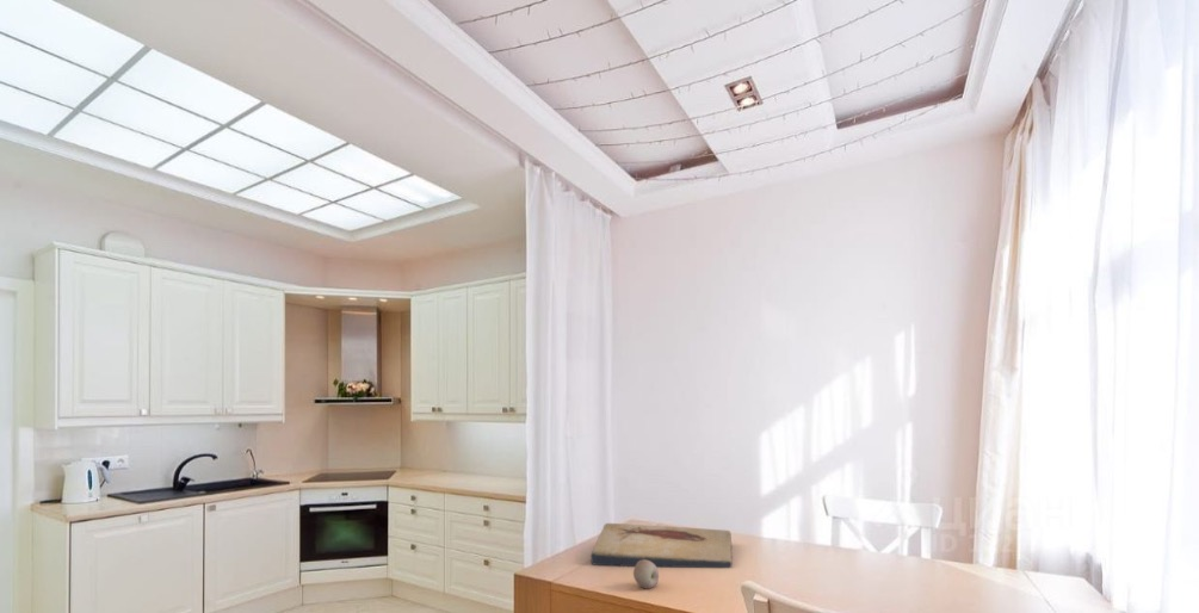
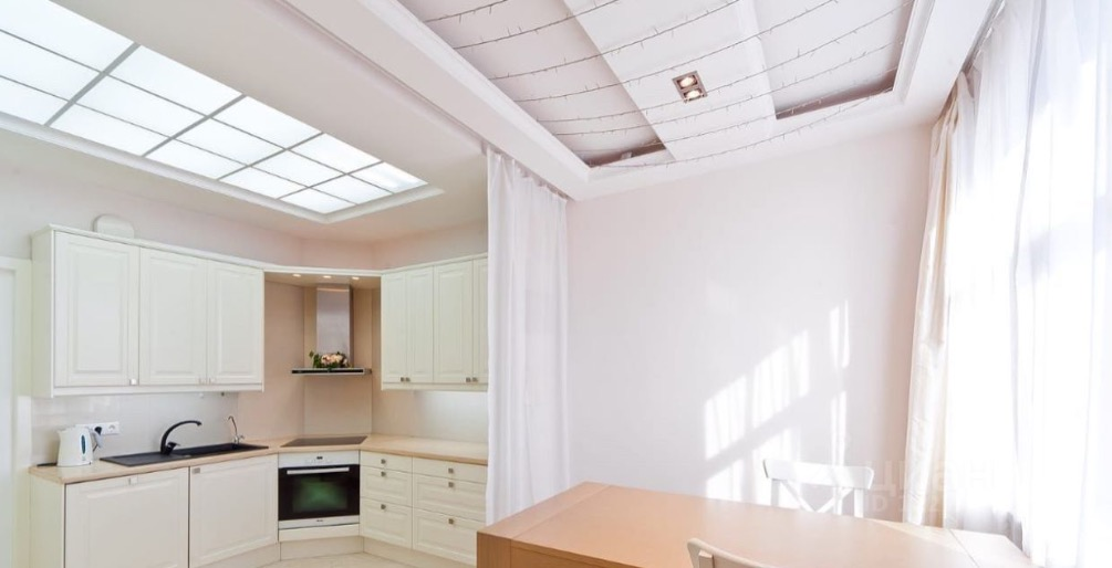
- fish fossil (663, 546)
- fruit (645, 572)
